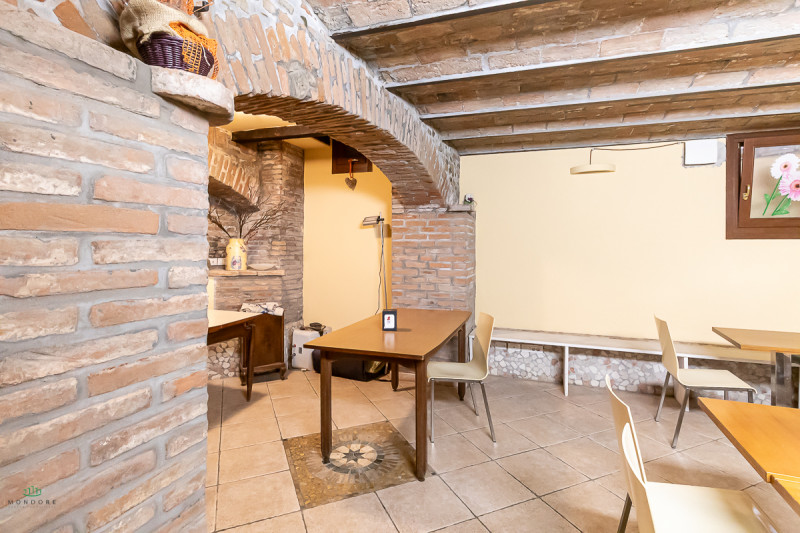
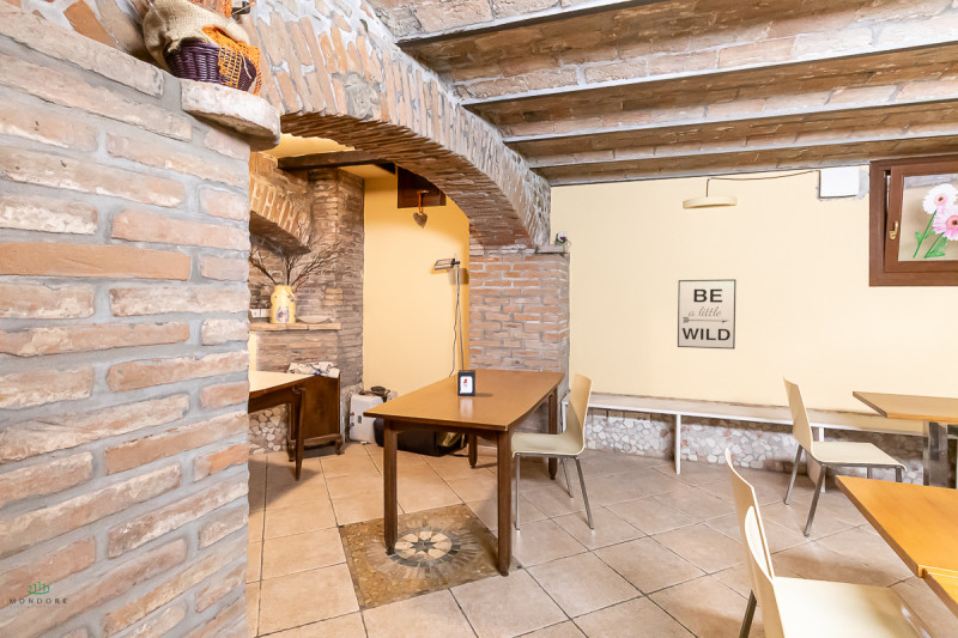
+ wall art (705, 314)
